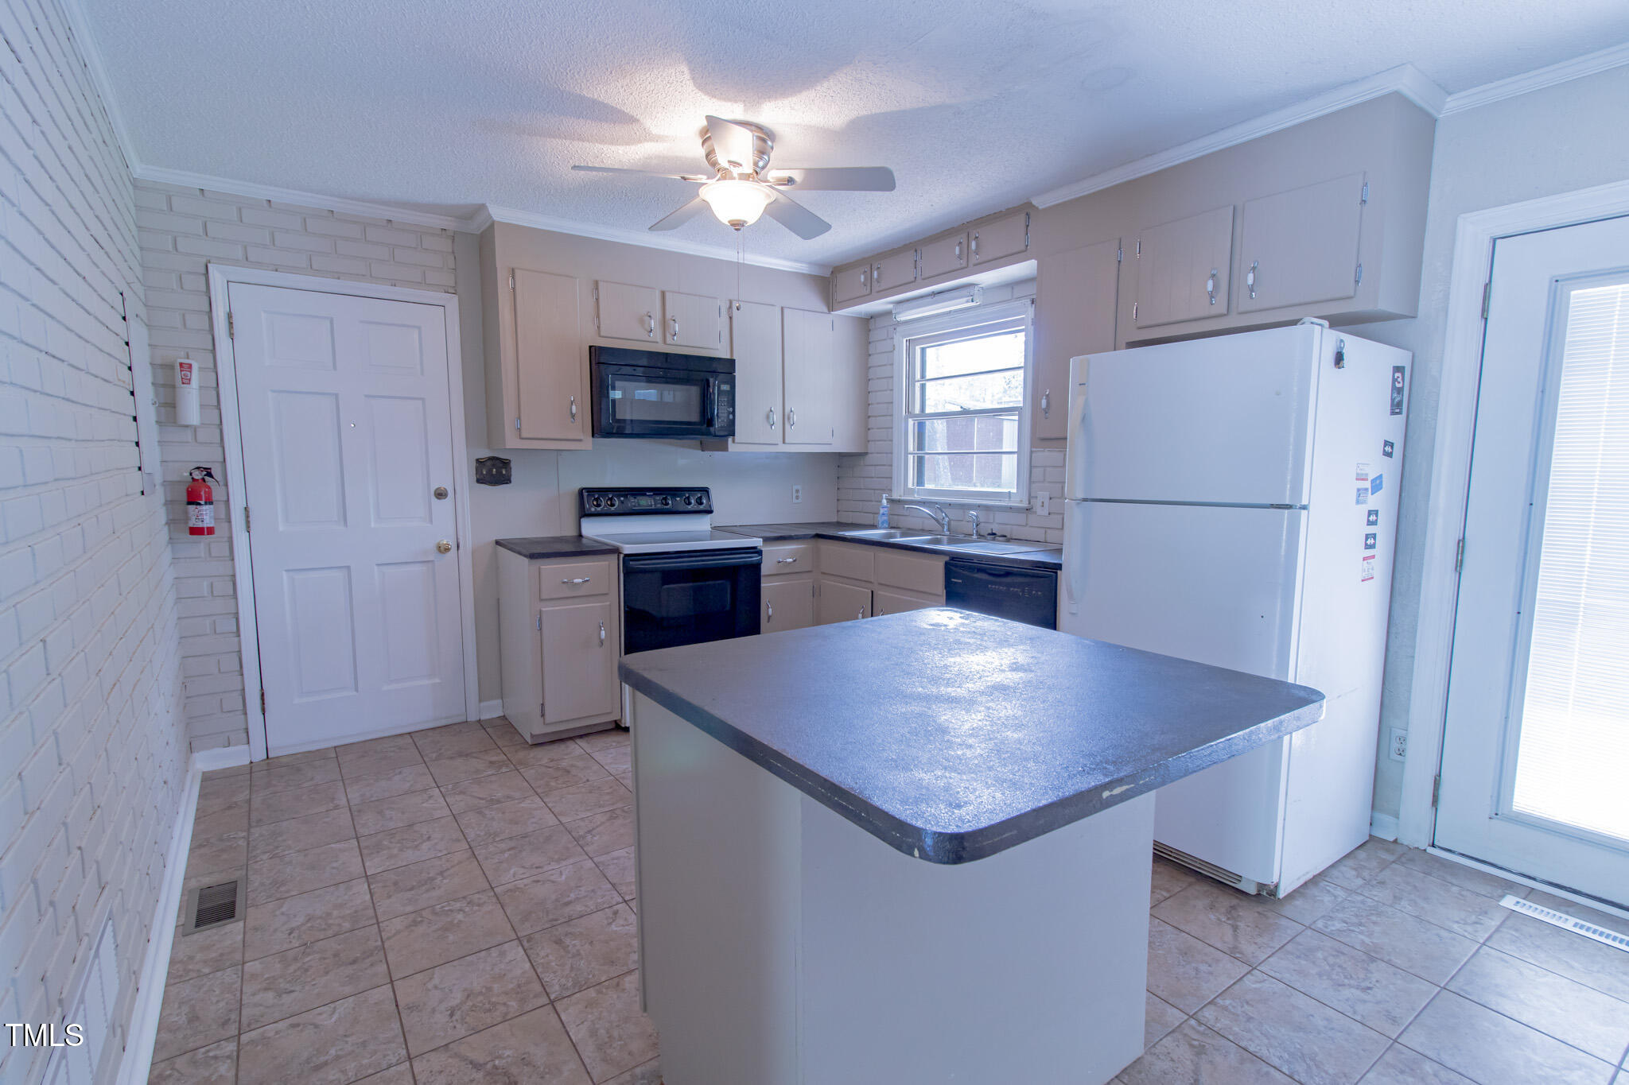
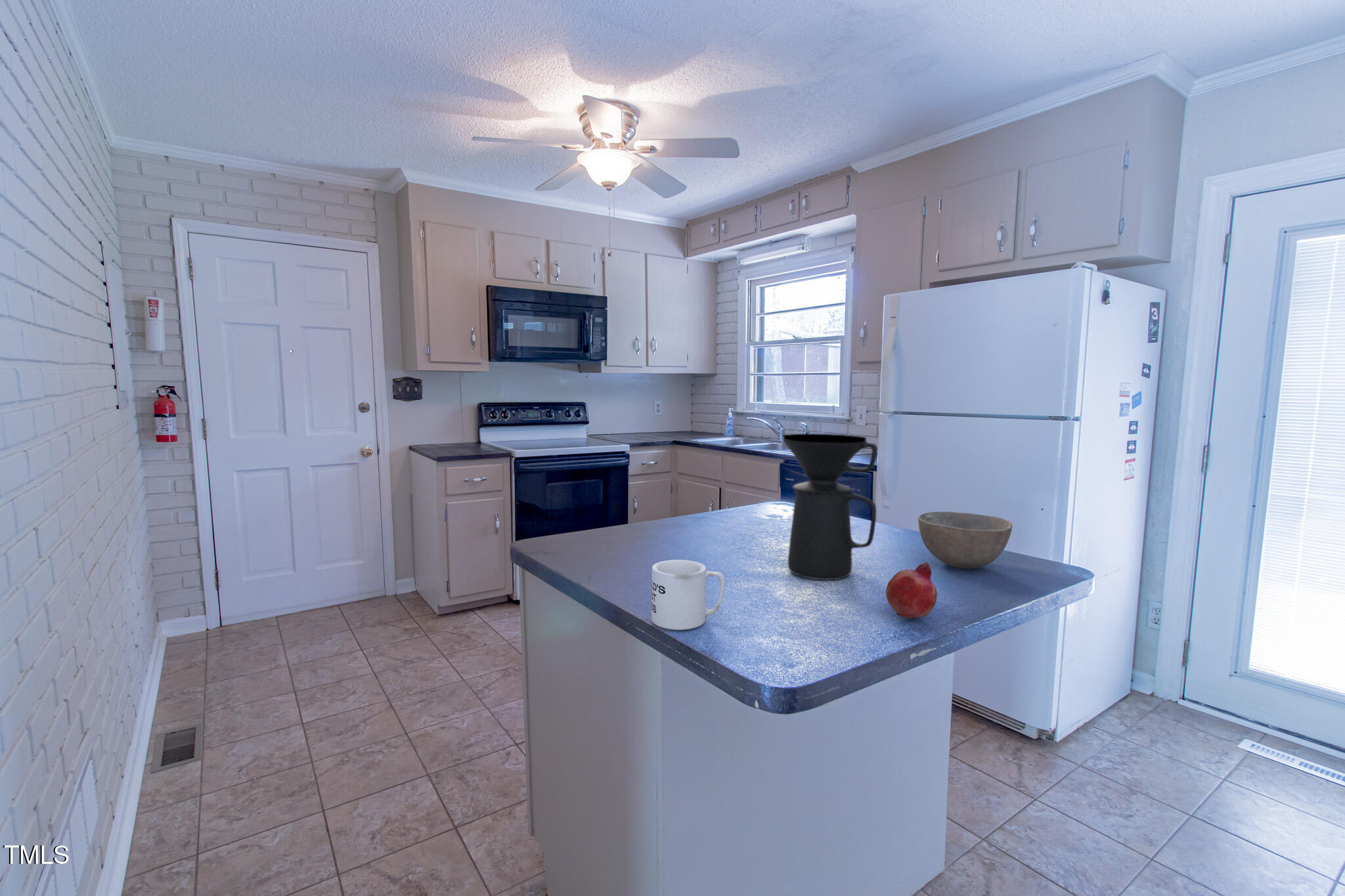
+ bowl (962, 542)
+ fruit (911, 589)
+ coffee maker (822, 505)
+ mug (688, 593)
